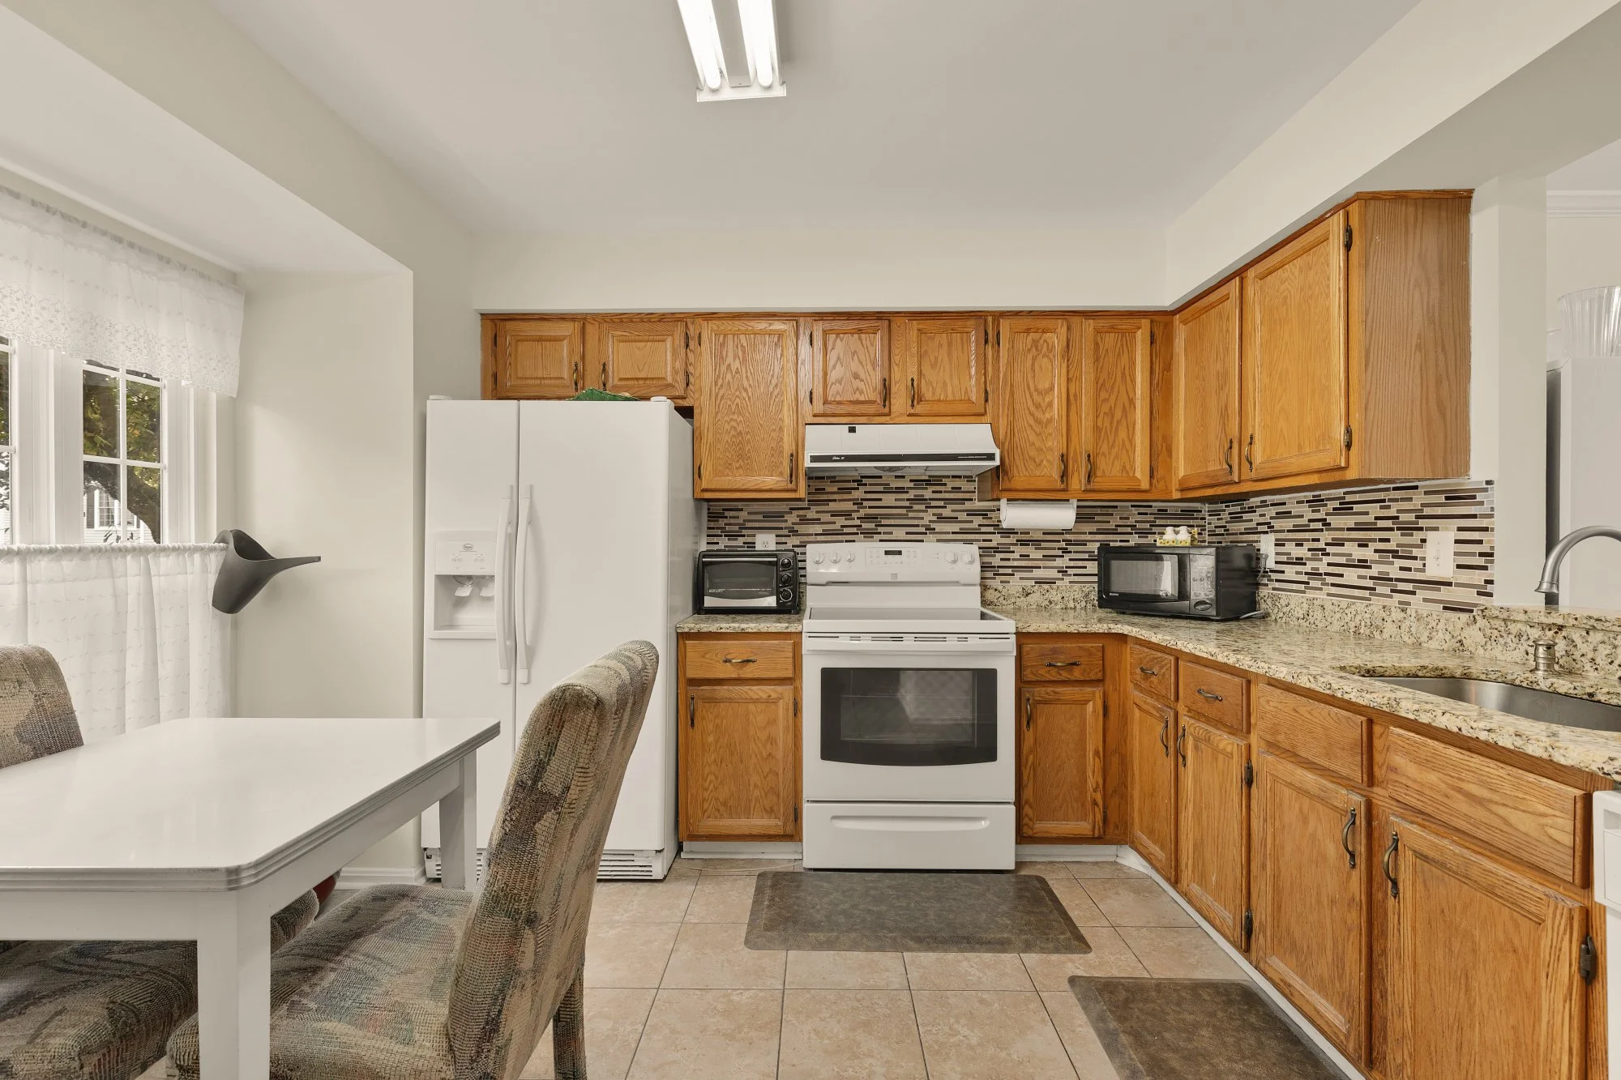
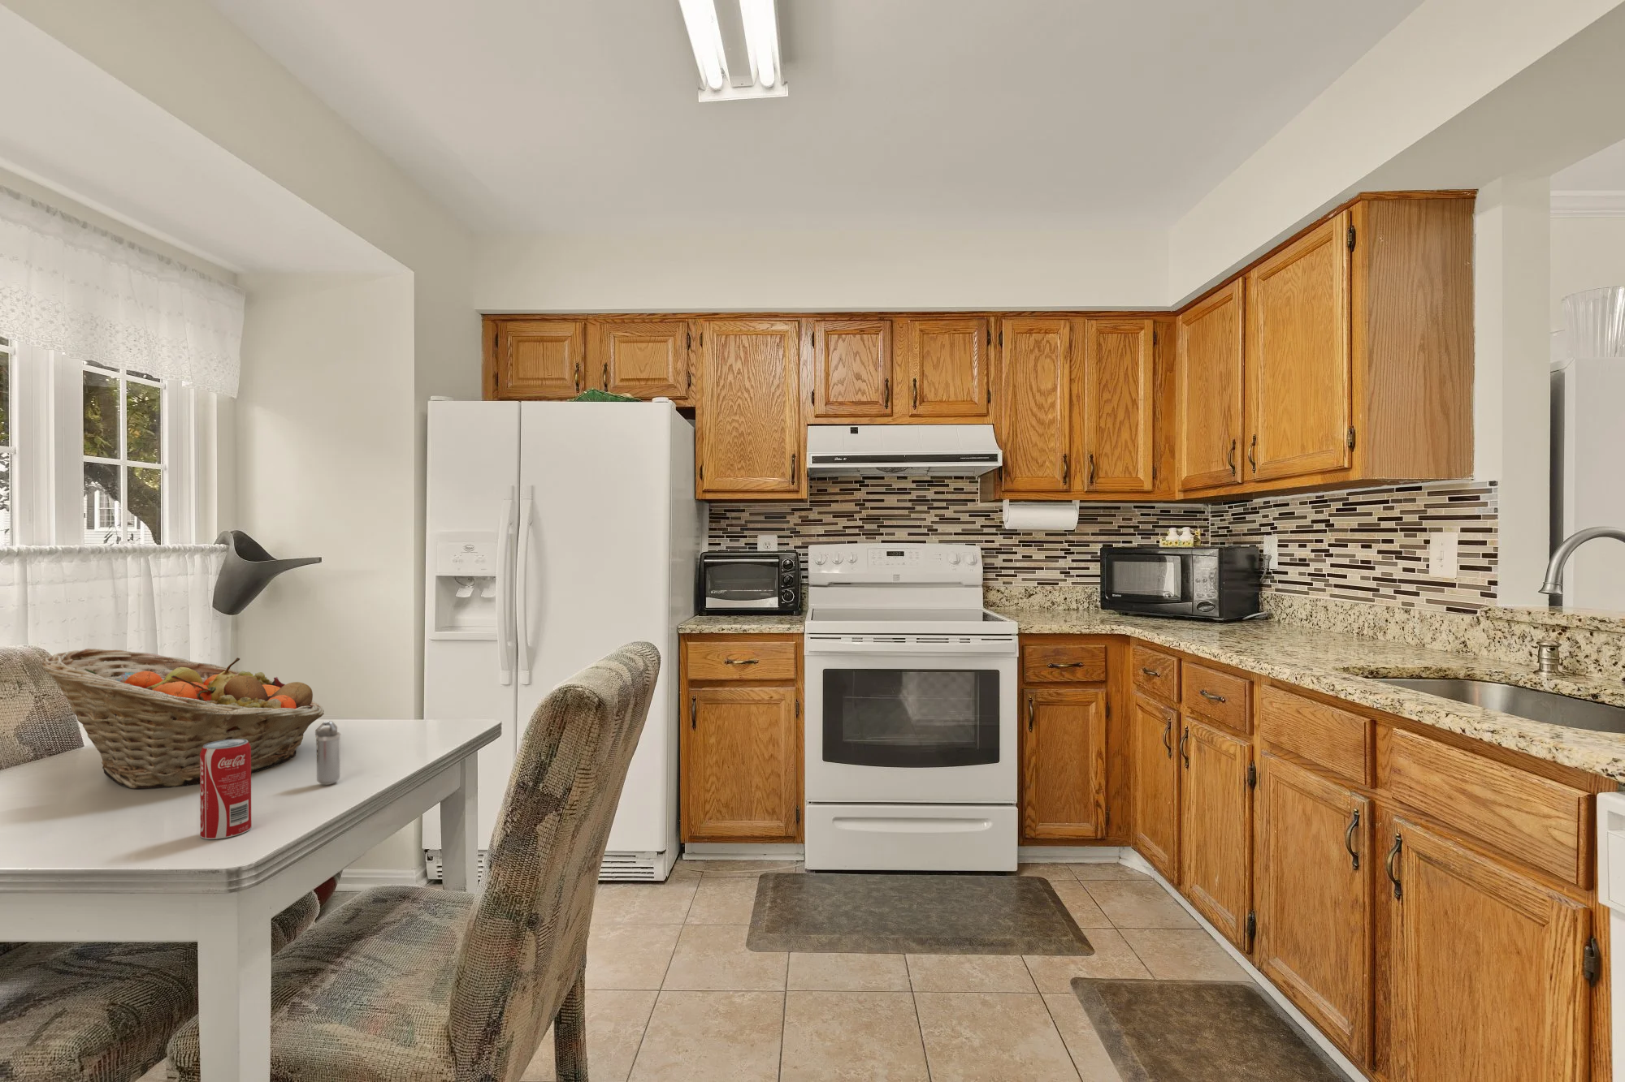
+ beverage can (226, 787)
+ fruit basket (193, 704)
+ shaker (329, 752)
